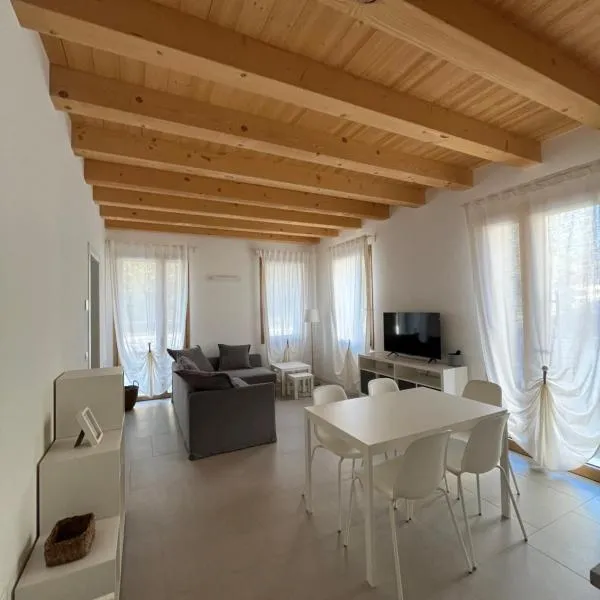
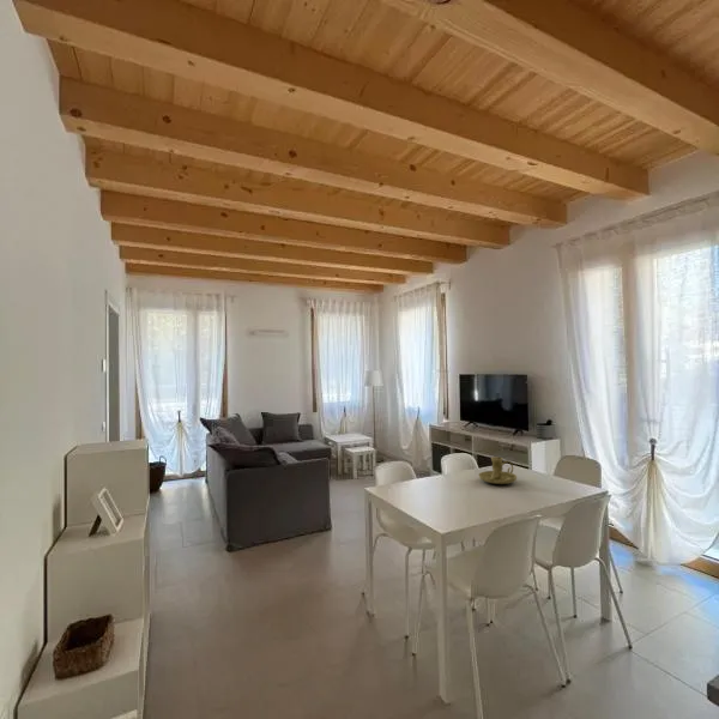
+ candle holder (500, 469)
